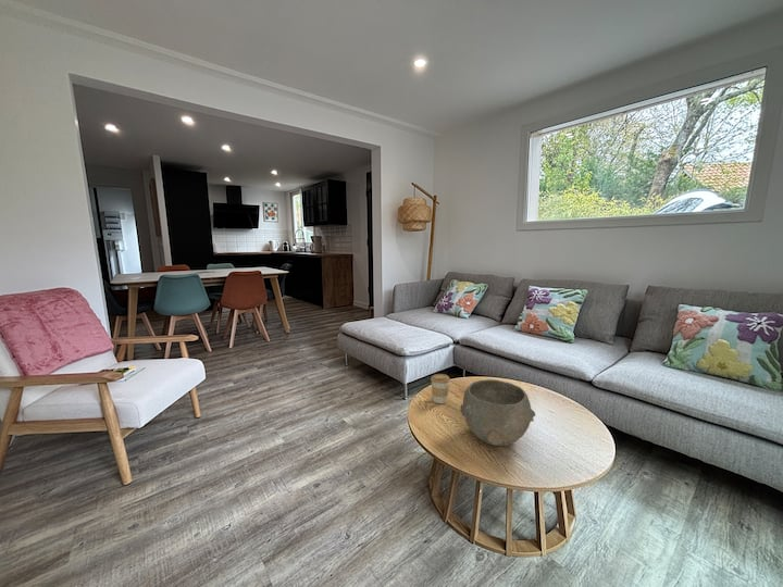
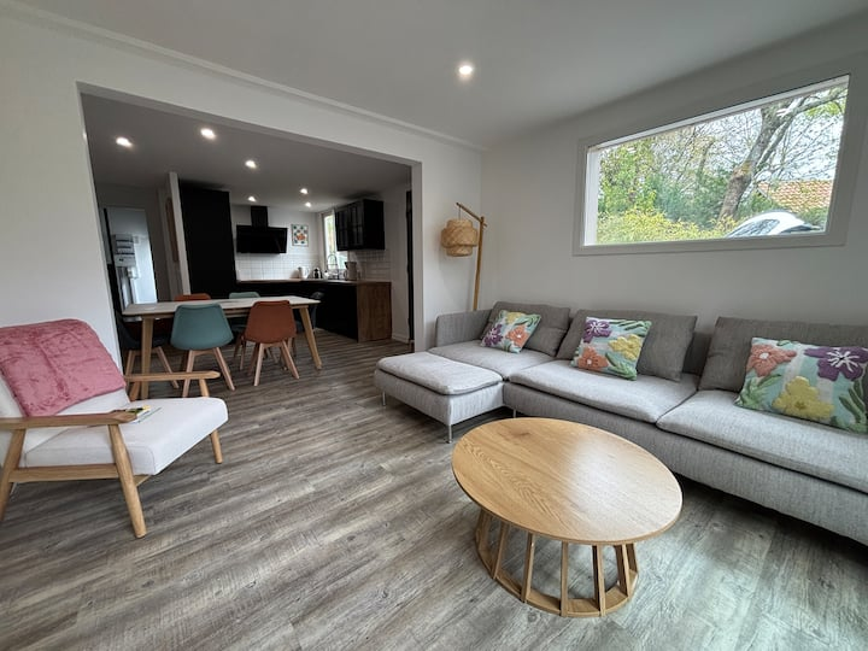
- bowl (496, 414)
- coffee cup (439, 387)
